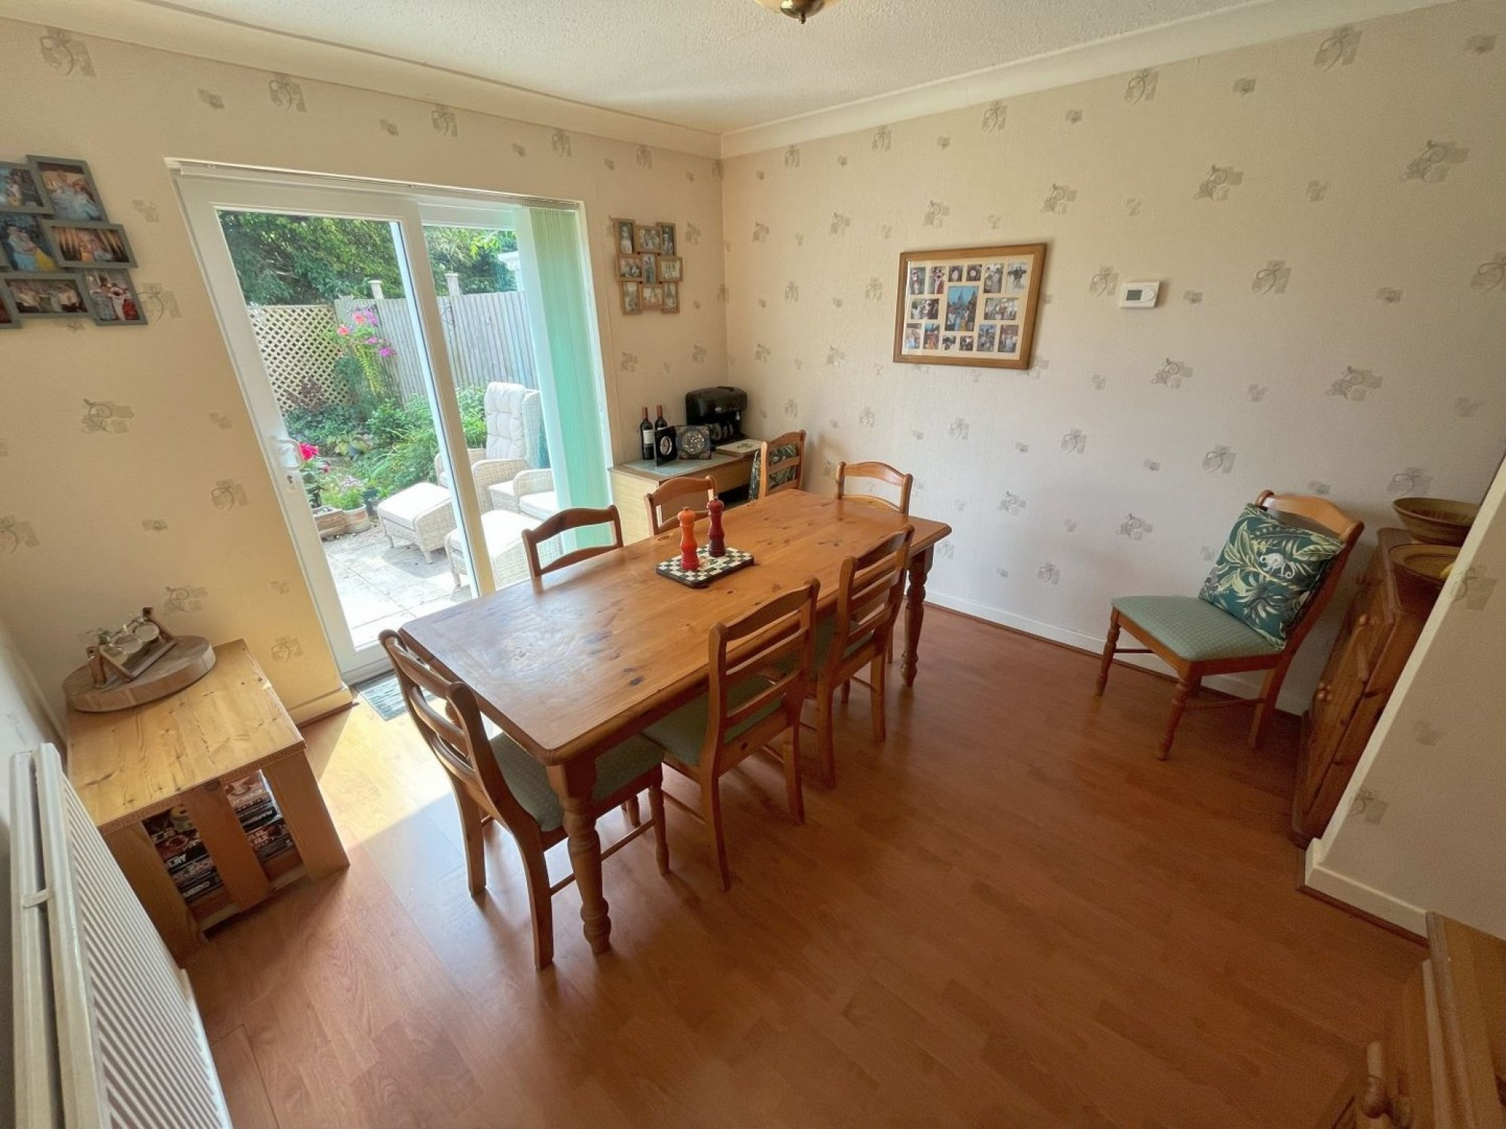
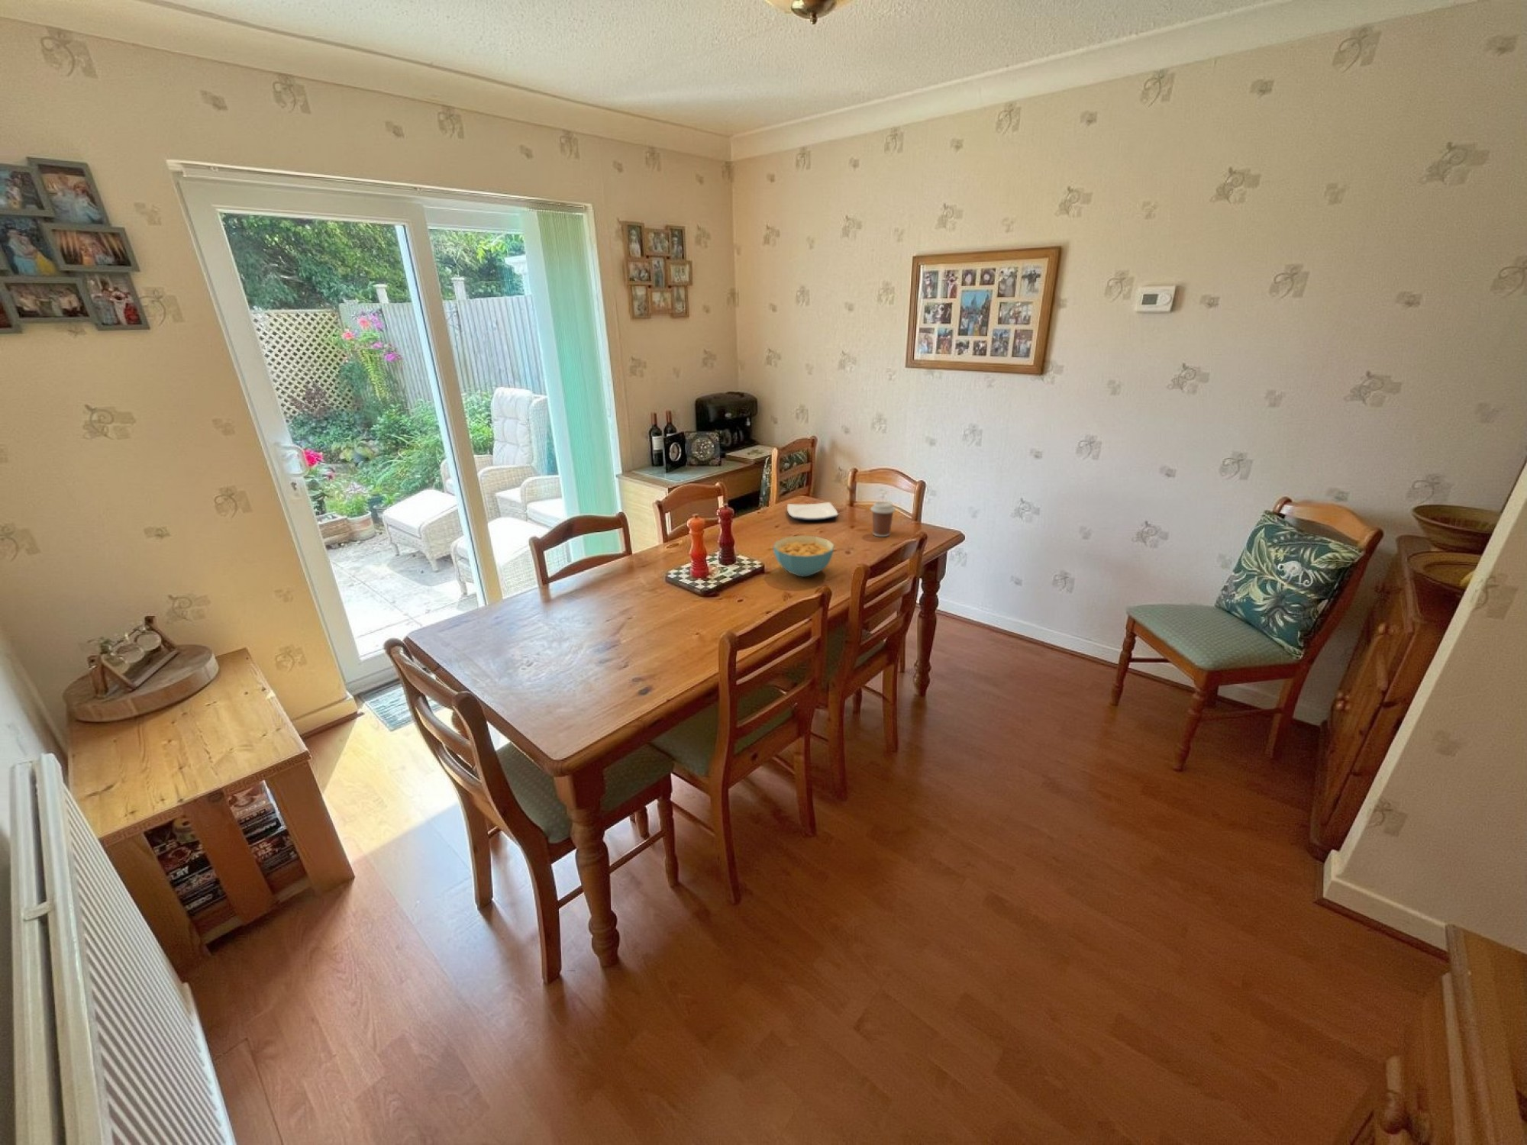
+ plate (812, 512)
+ coffee cup (881, 518)
+ cereal bowl (803, 559)
